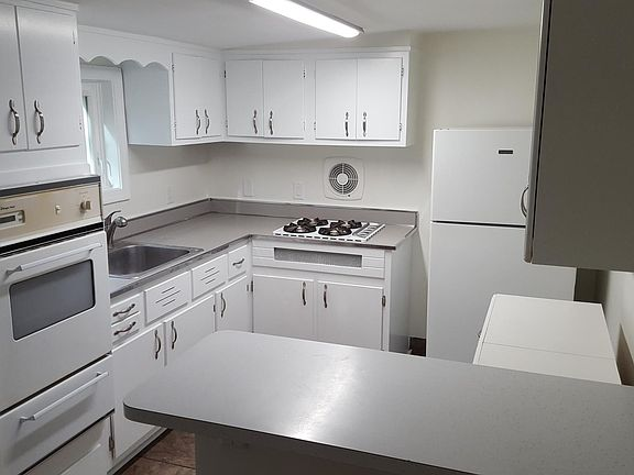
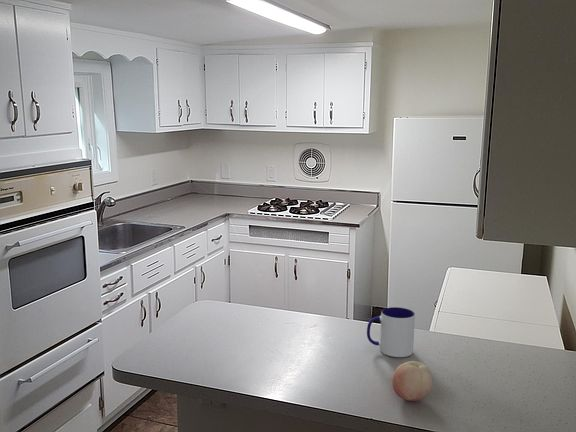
+ fruit (412, 381)
+ mug (390, 331)
